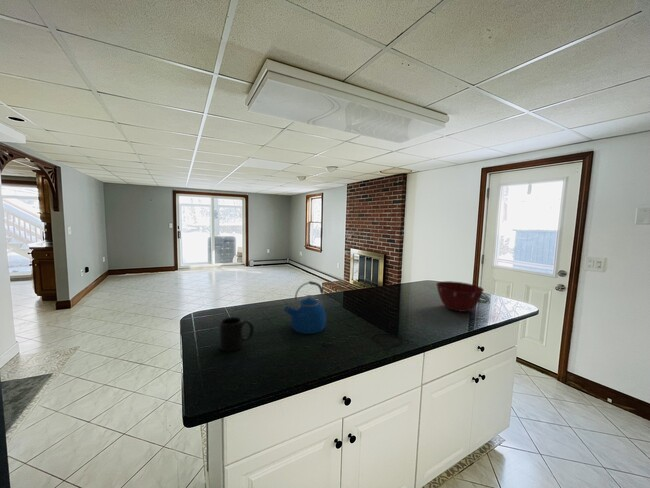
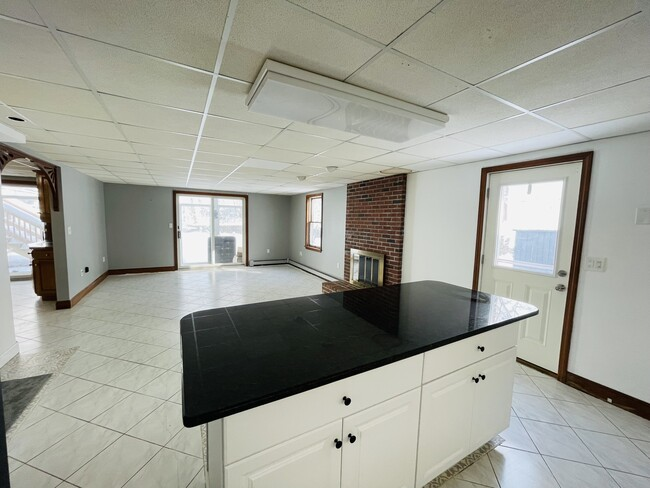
- mixing bowl (458, 297)
- mug (235, 333)
- kettle (305, 305)
